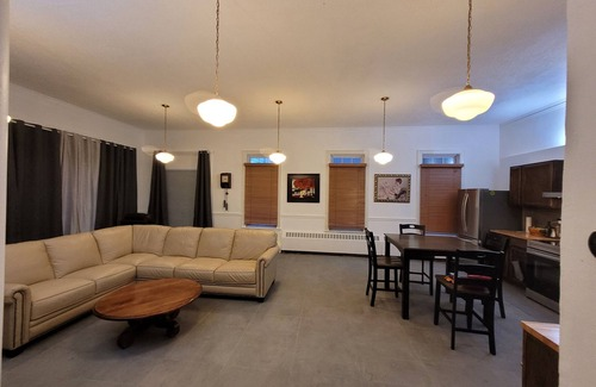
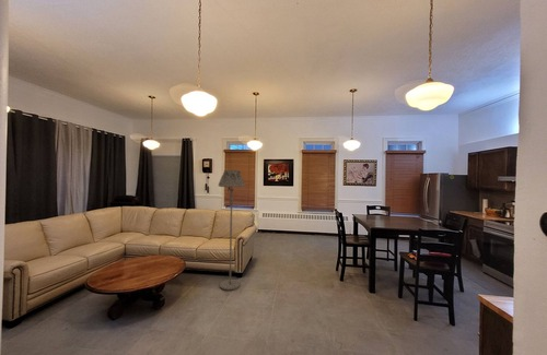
+ floor lamp (230, 227)
